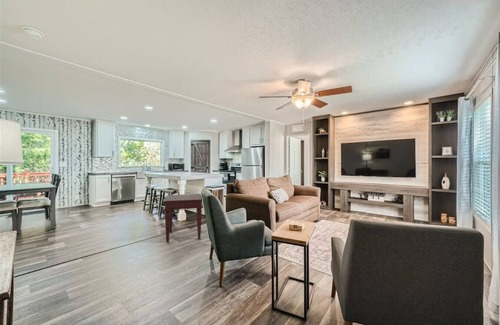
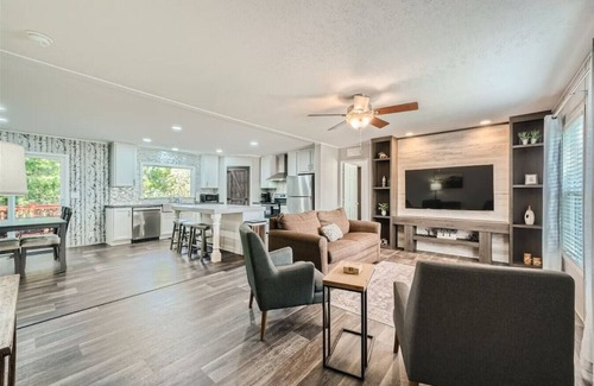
- side table (184, 208)
